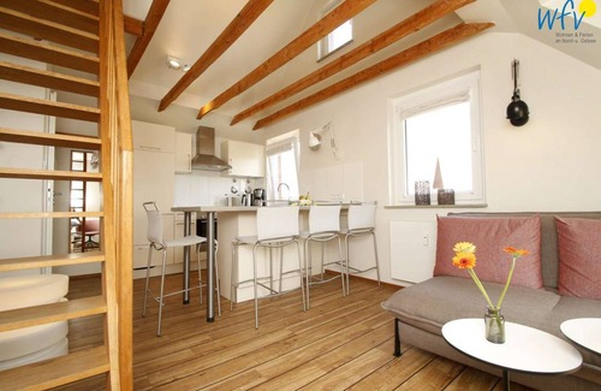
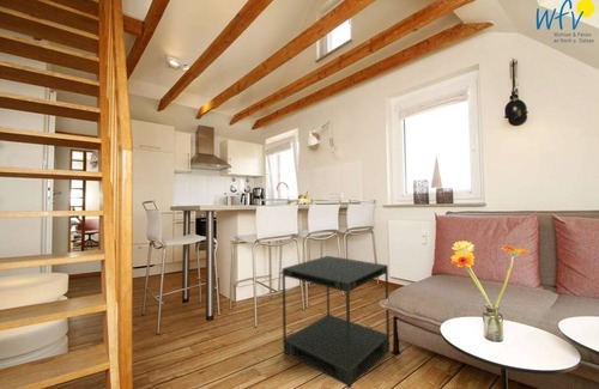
+ side table (328, 309)
